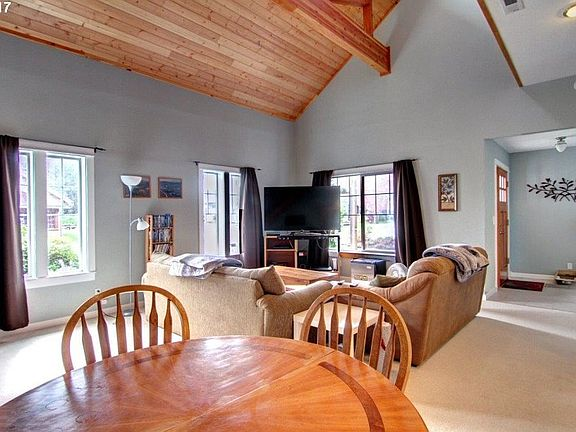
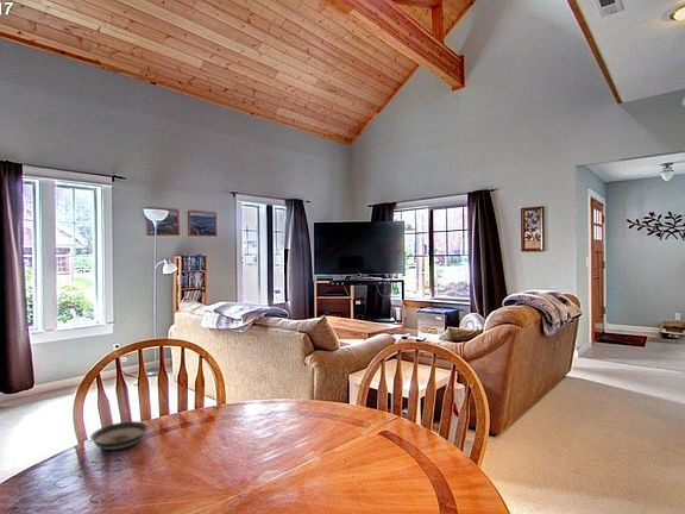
+ saucer (120, 437)
